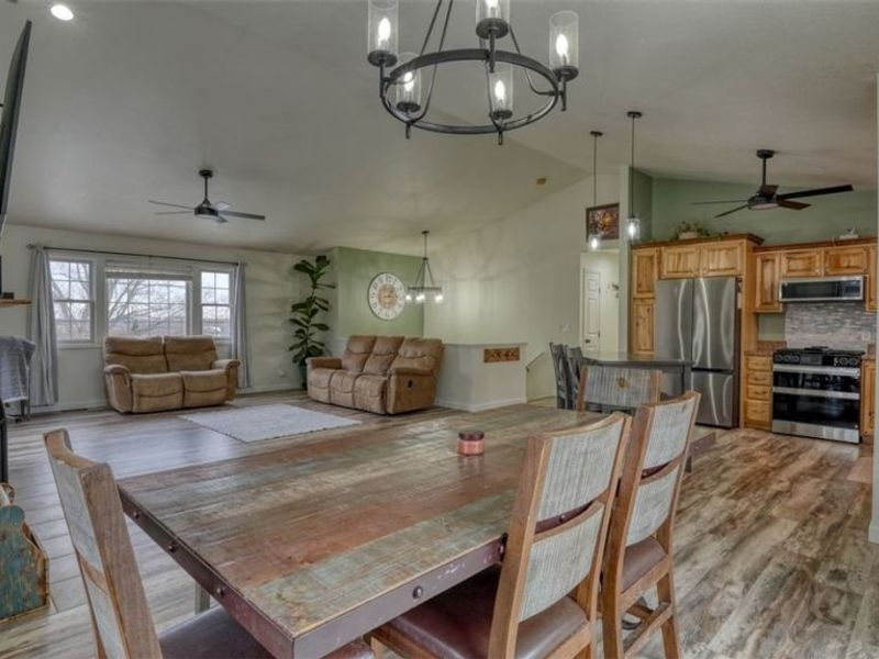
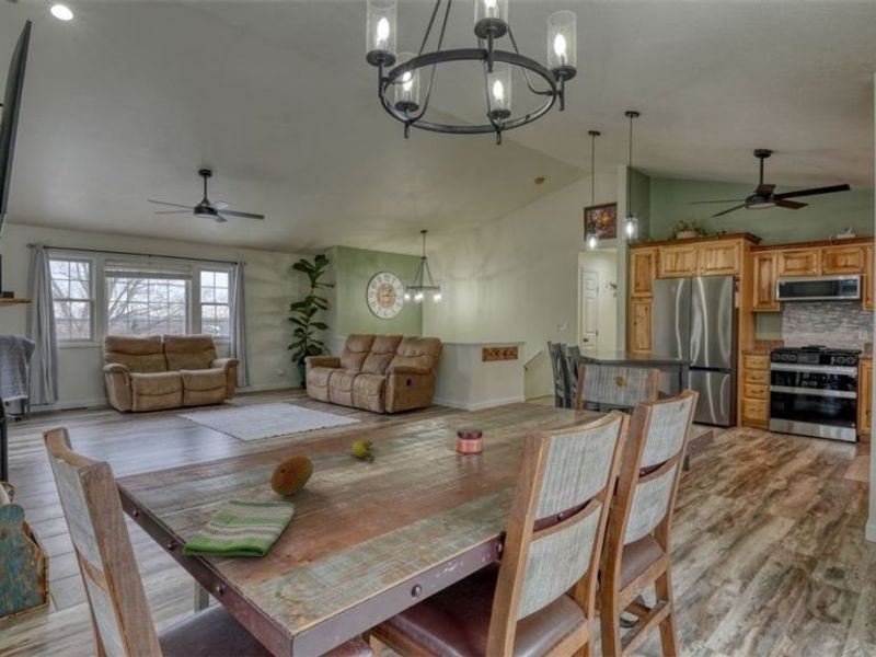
+ banana (364, 448)
+ dish towel (244, 525)
+ fruit (295, 472)
